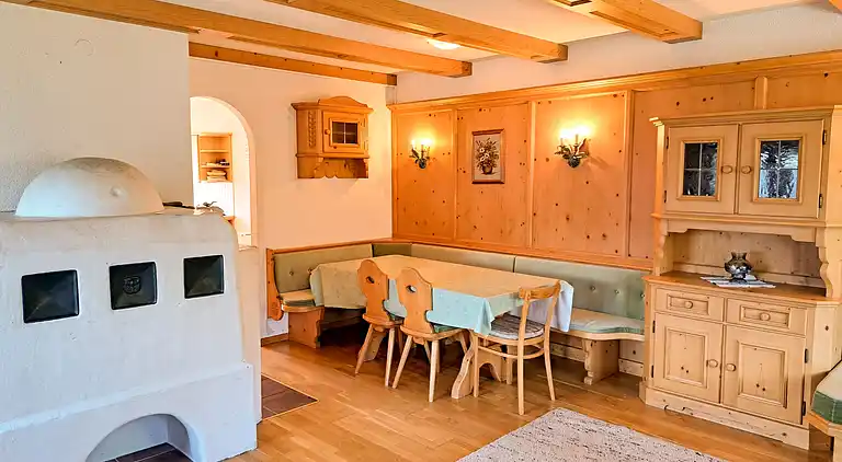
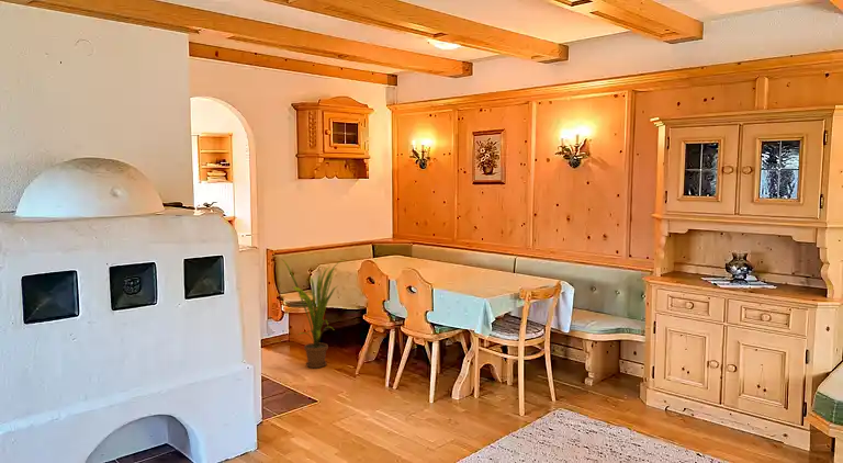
+ house plant (322, 312)
